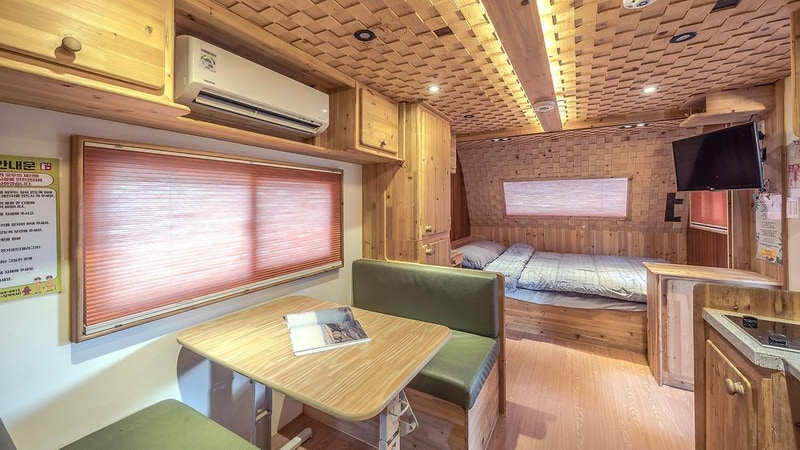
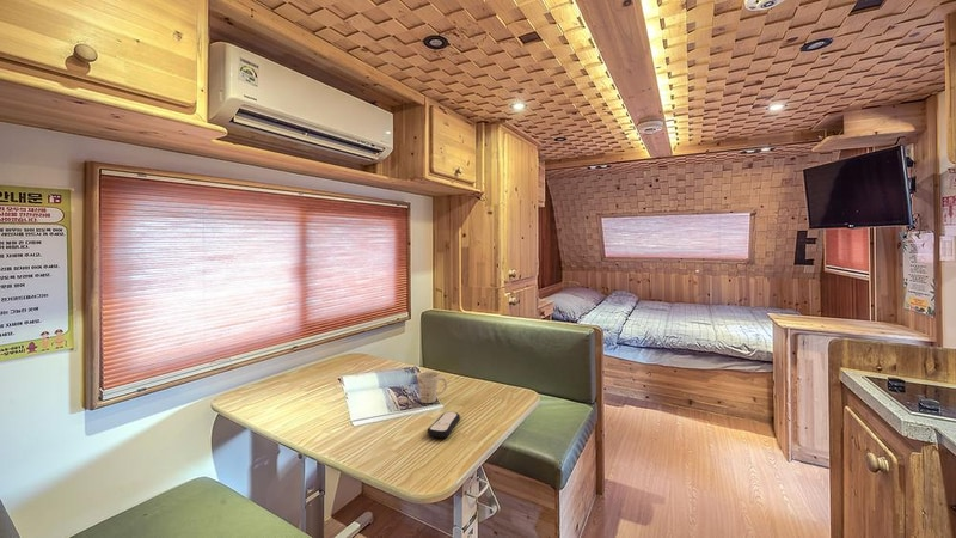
+ mug (433, 386)
+ remote control (445, 423)
